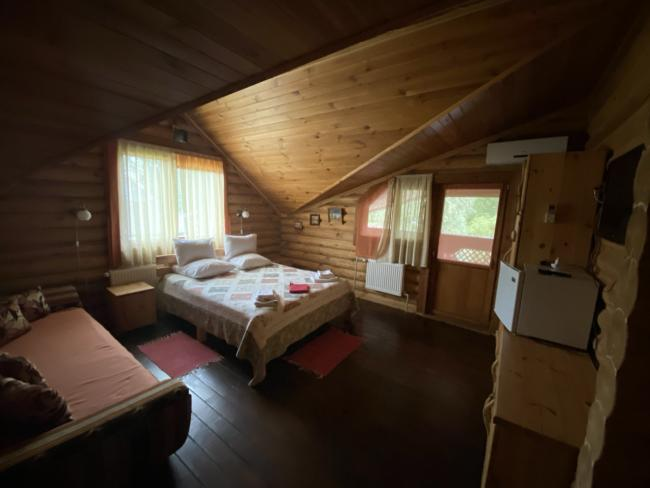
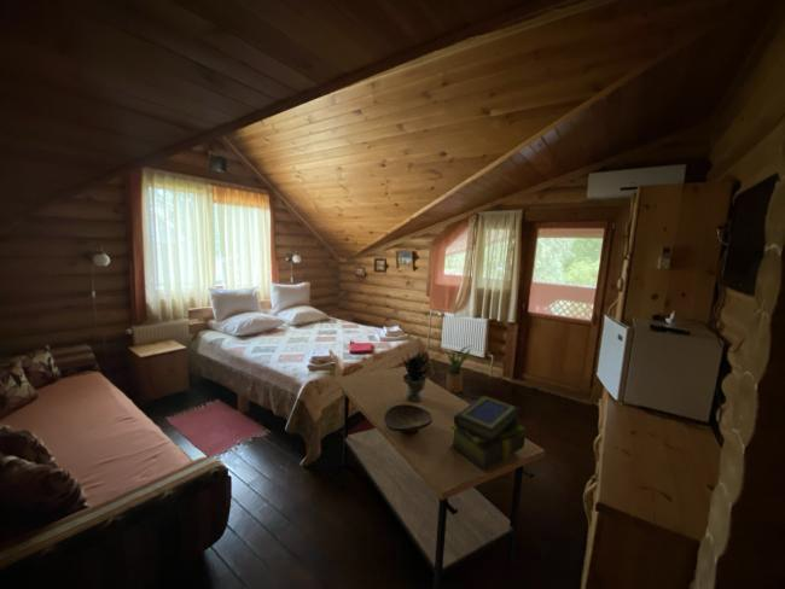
+ stack of books (488, 430)
+ house plant (454, 366)
+ coffee table (414, 456)
+ potted plant (415, 374)
+ decorative bowl (407, 420)
